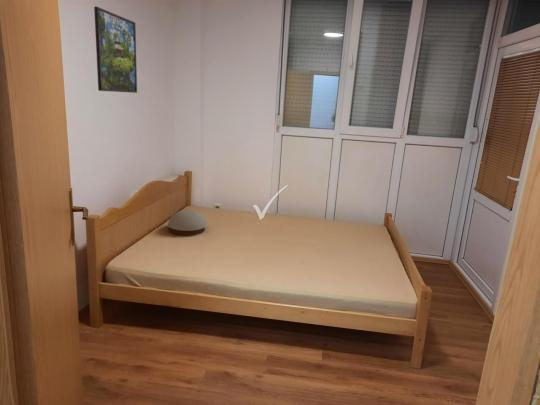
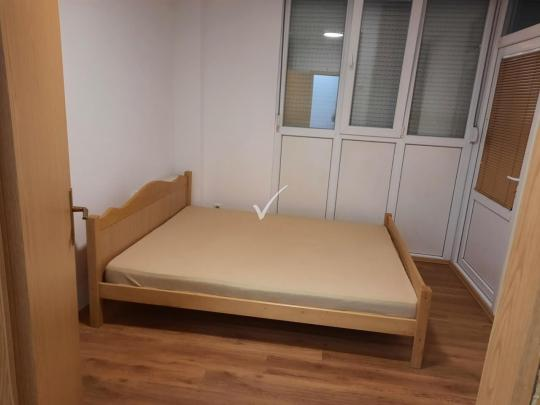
- cushion (187, 220)
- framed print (118, 54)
